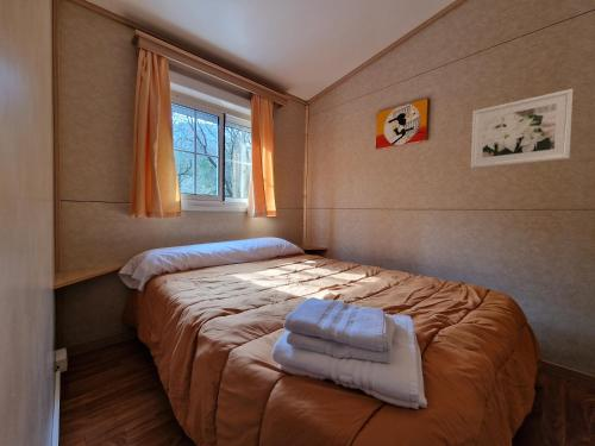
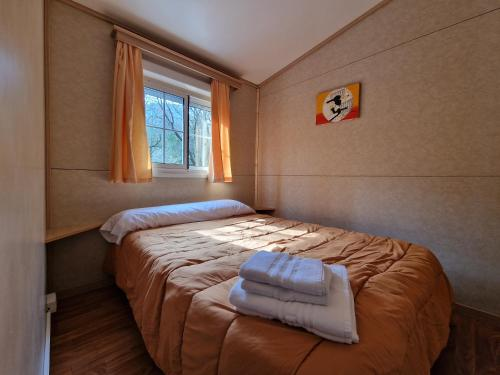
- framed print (516, 132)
